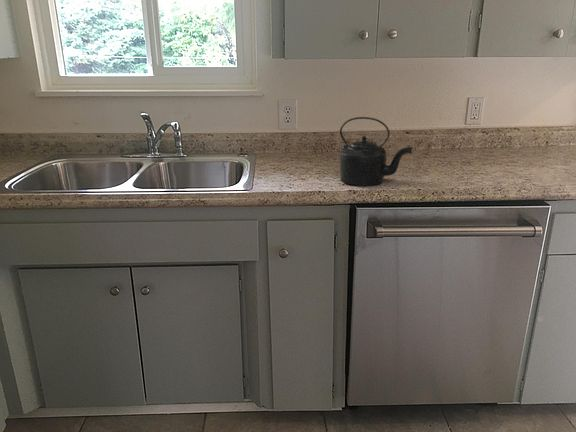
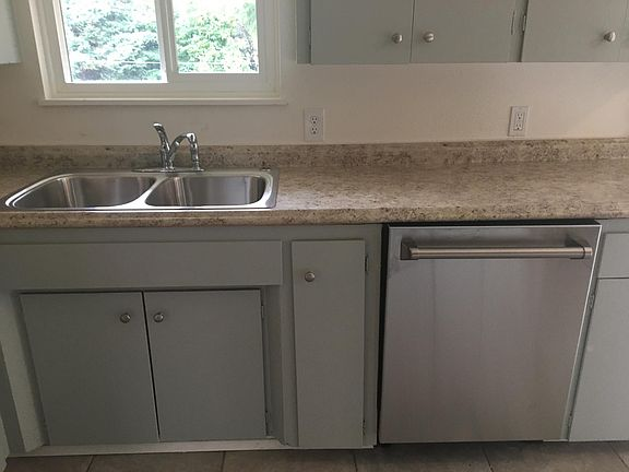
- kettle (375, 150)
